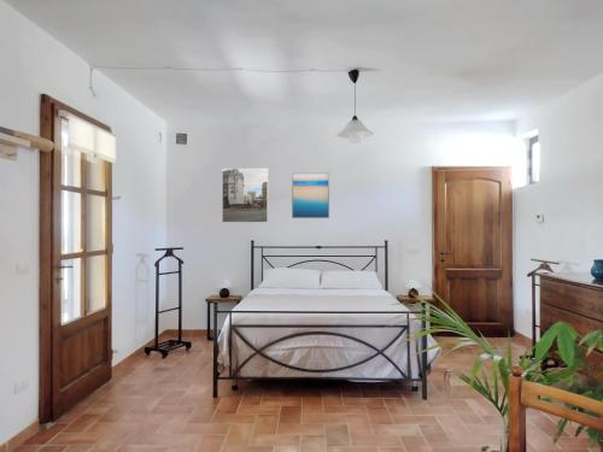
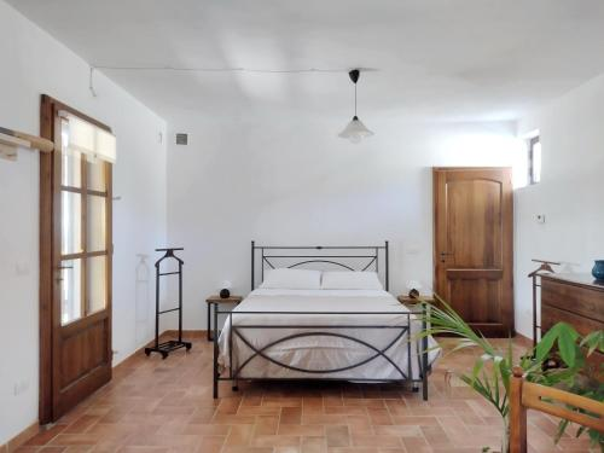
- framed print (245, 195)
- wall art (310, 195)
